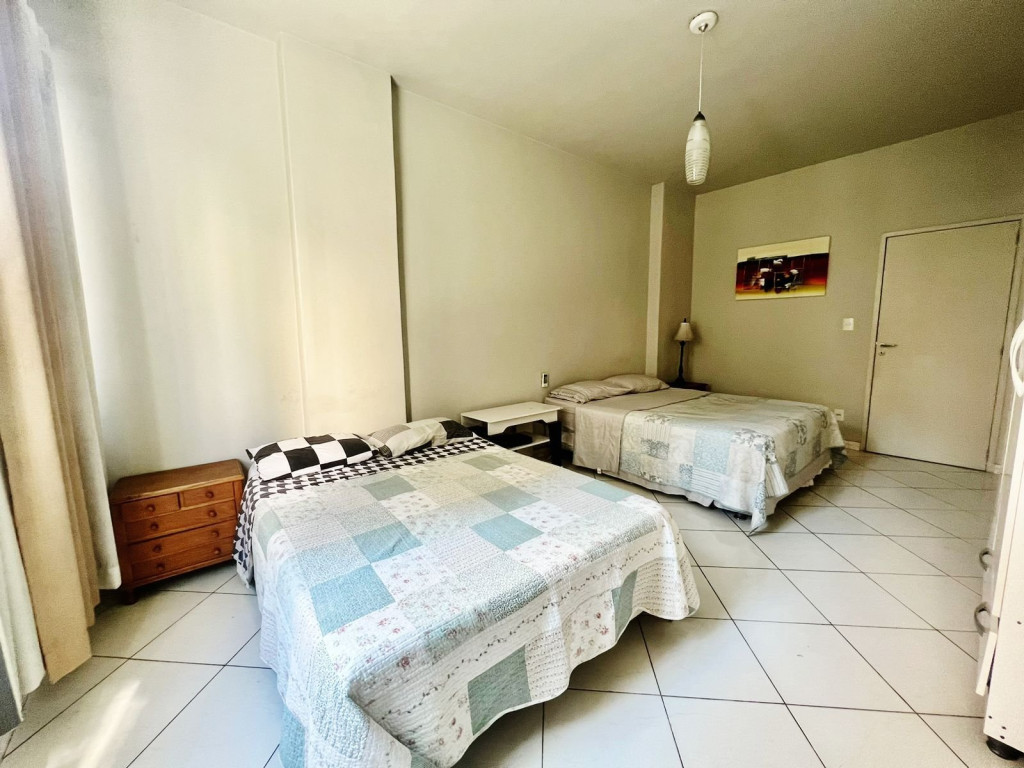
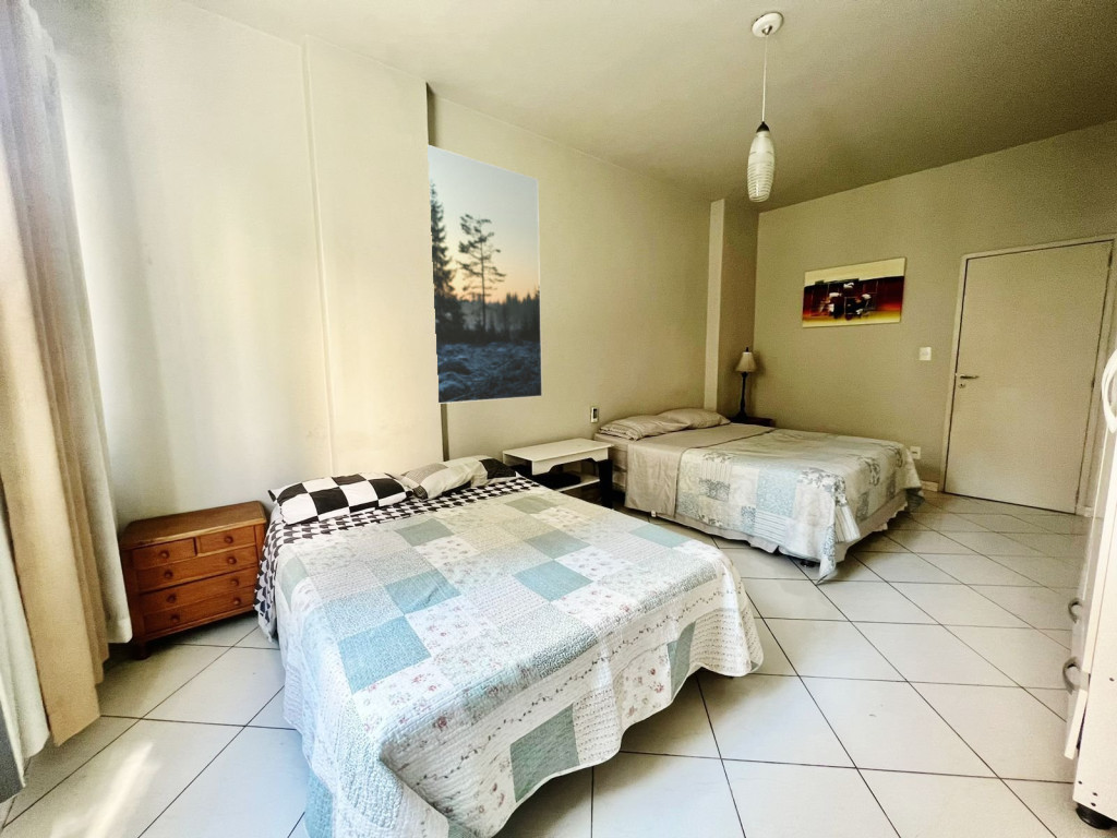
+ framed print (477, 284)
